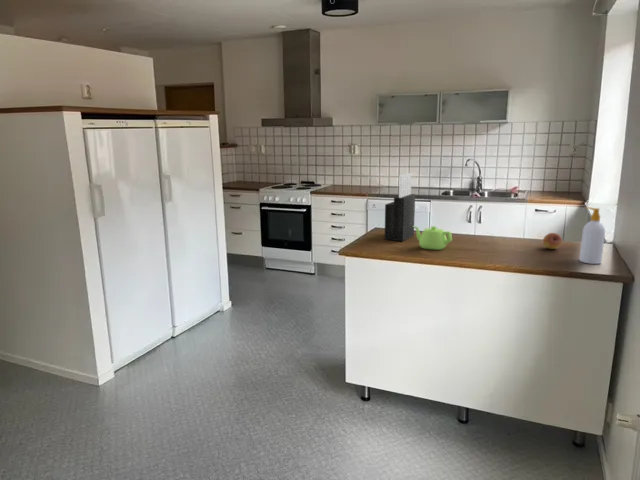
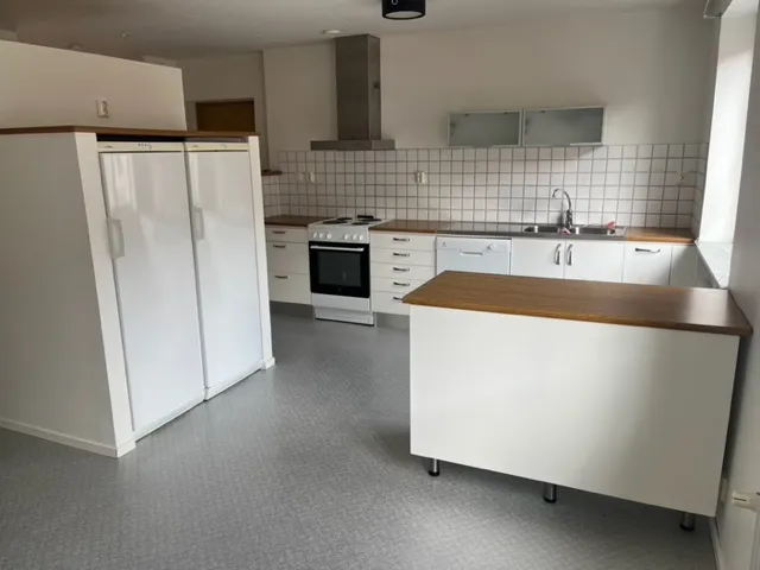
- teapot (431, 237)
- knife block (398, 206)
- soap bottle (592, 235)
- fruit (552, 240)
